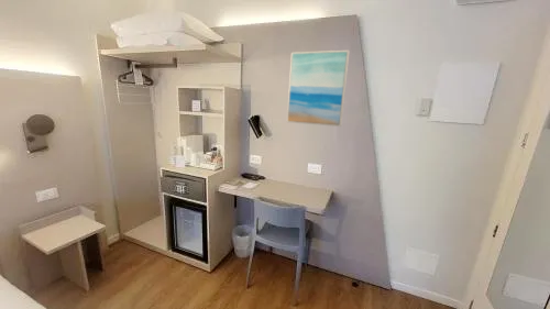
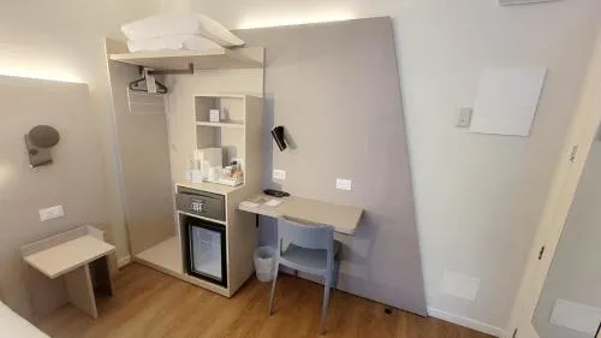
- wall art (316, 88)
